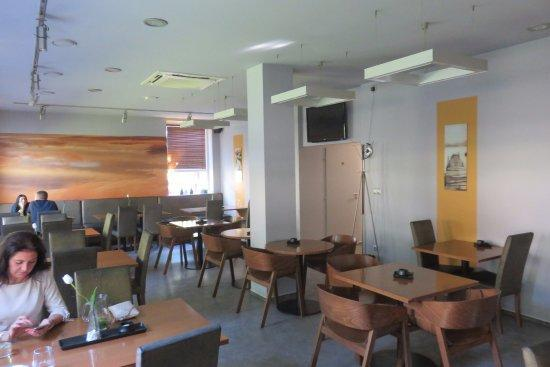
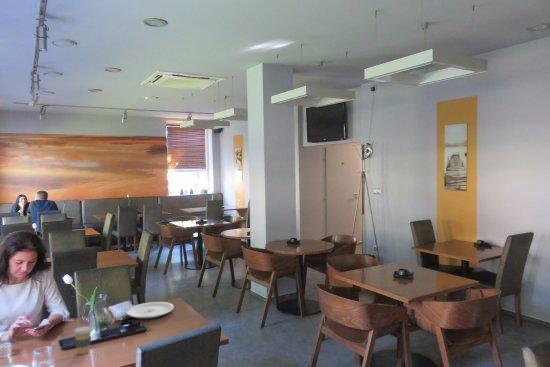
+ coffee cup (83, 340)
+ plate (150, 310)
